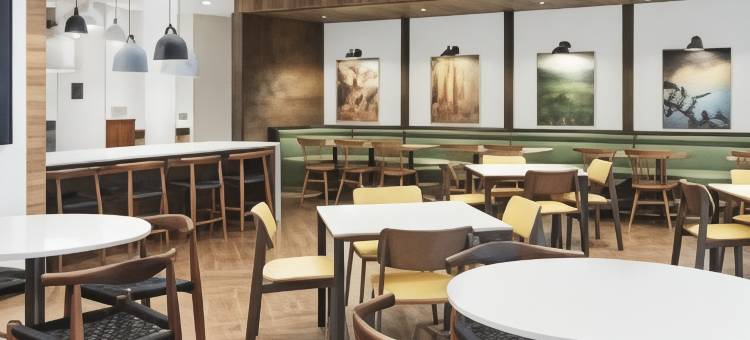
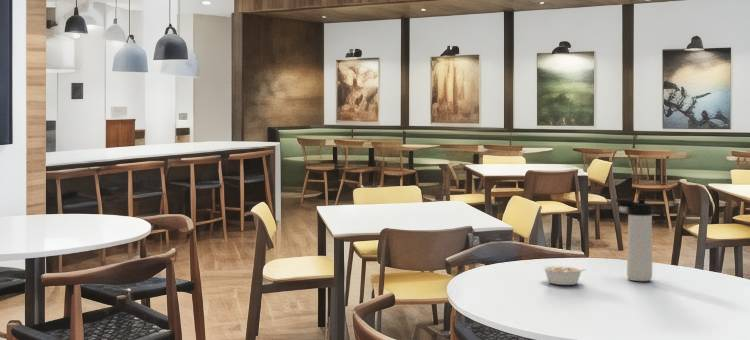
+ legume (564, 274)
+ thermos bottle (633, 239)
